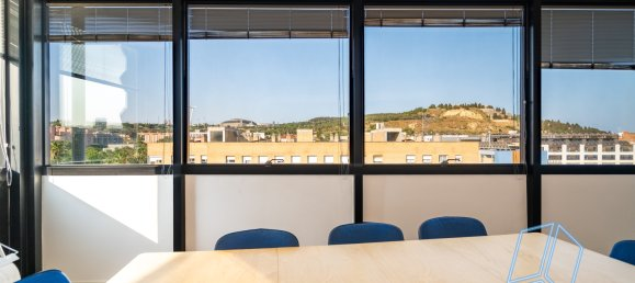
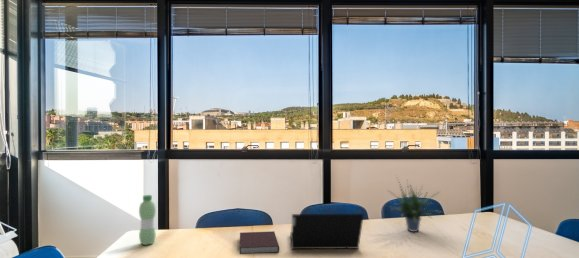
+ water bottle (147, 219)
+ laptop computer (323, 225)
+ potted plant (413, 202)
+ notebook (258, 241)
